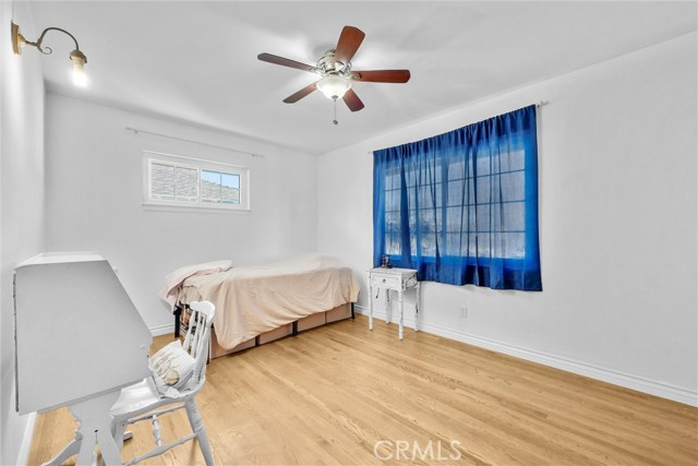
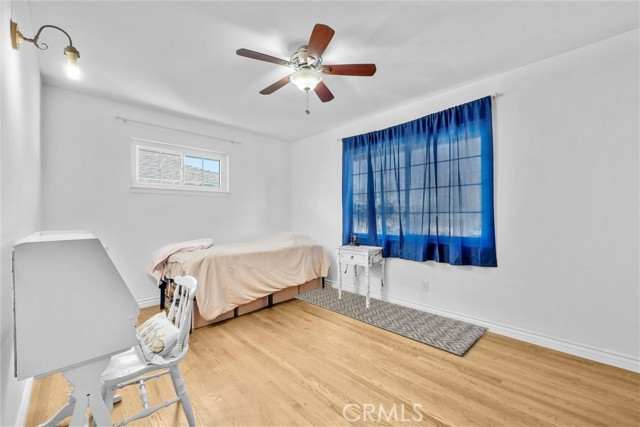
+ rug (367, 308)
